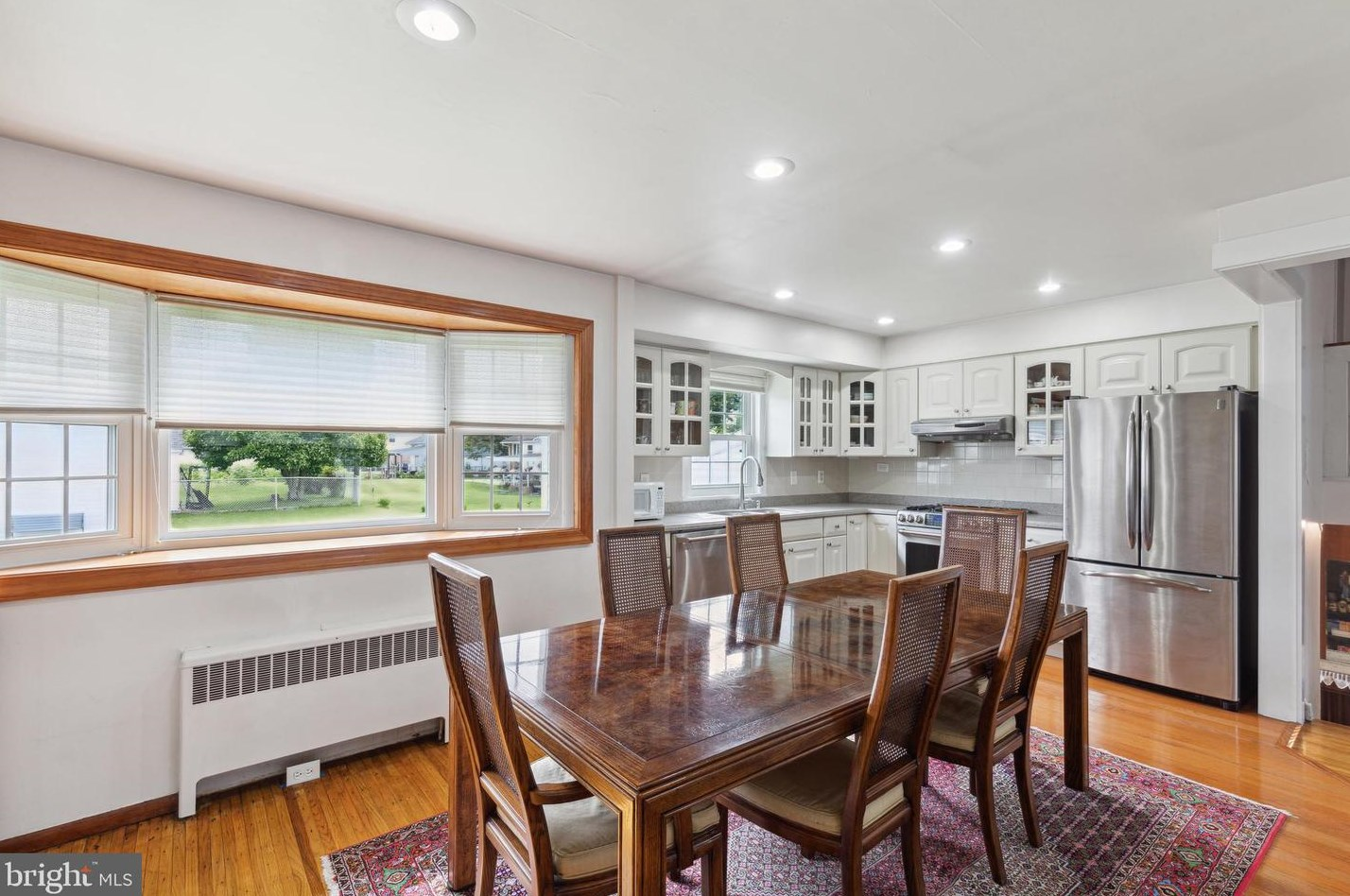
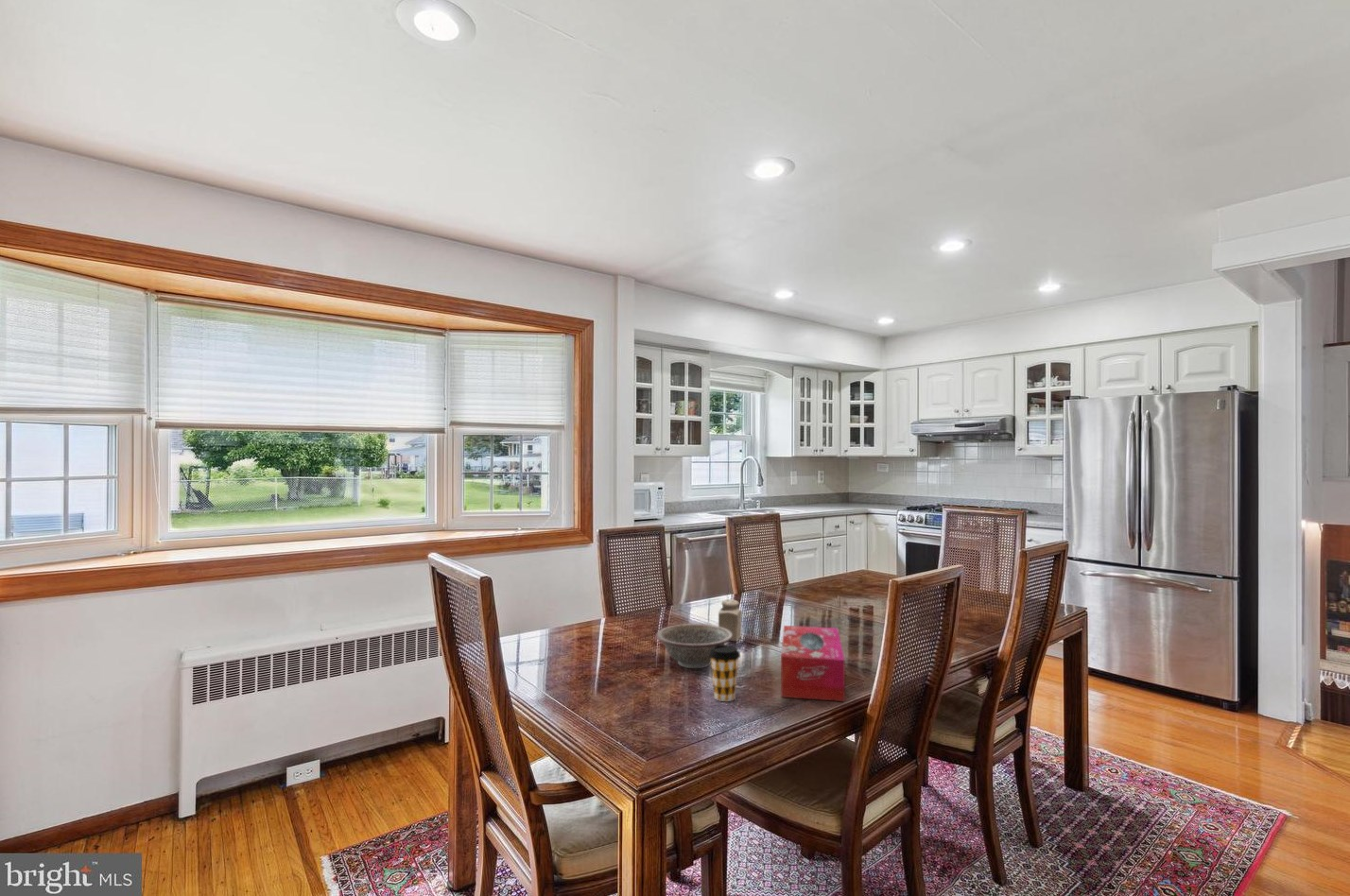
+ coffee cup (724, 673)
+ salt shaker (730, 619)
+ tissue box (811, 660)
+ decorative bowl (694, 648)
